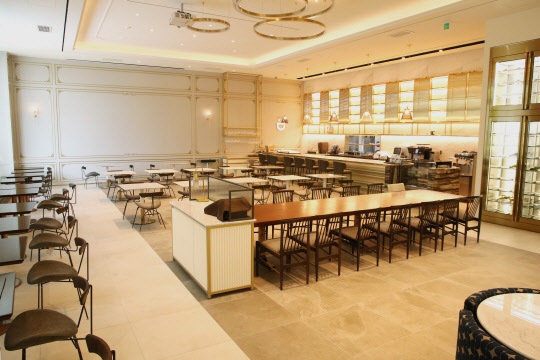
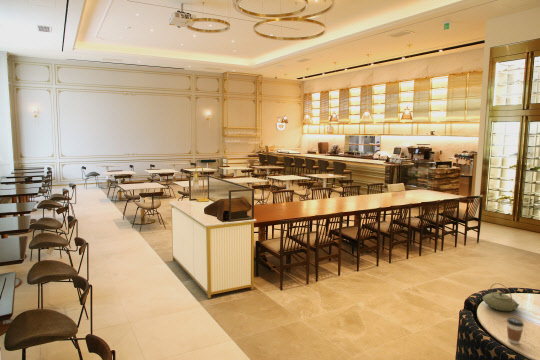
+ coffee cup (514, 330)
+ teapot (502, 296)
